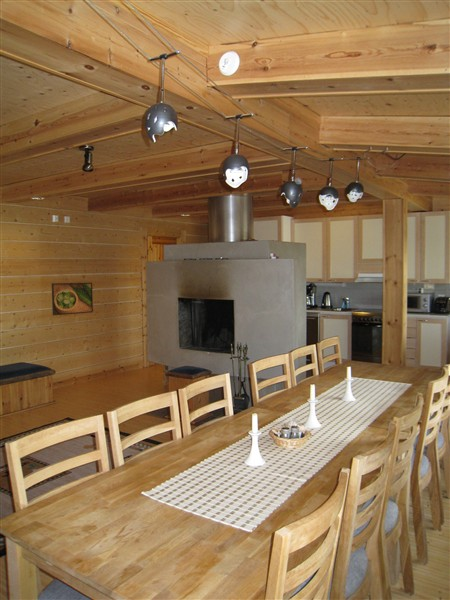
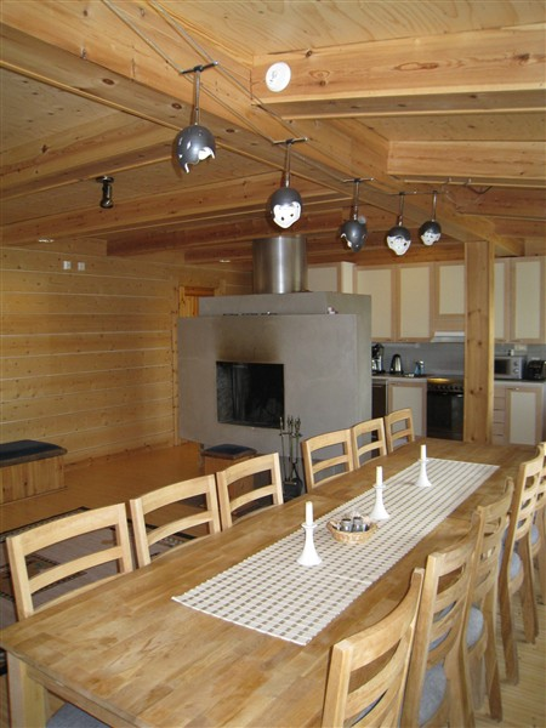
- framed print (73, 298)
